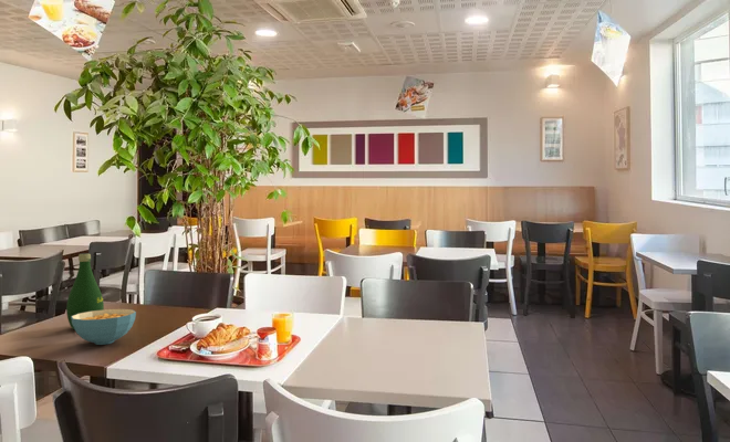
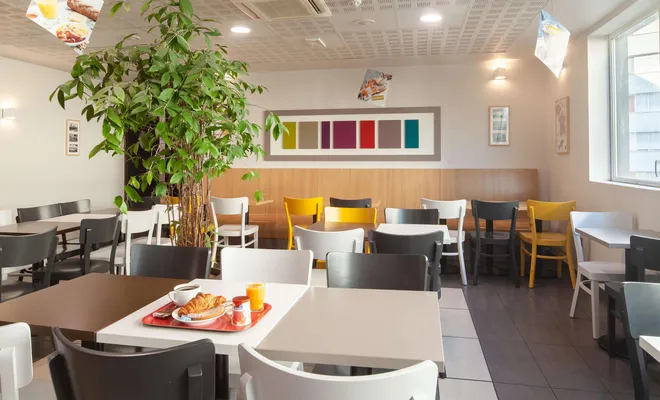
- cereal bowl (104, 328)
- bottle (85, 290)
